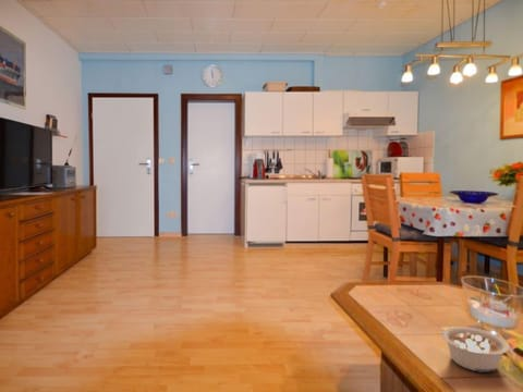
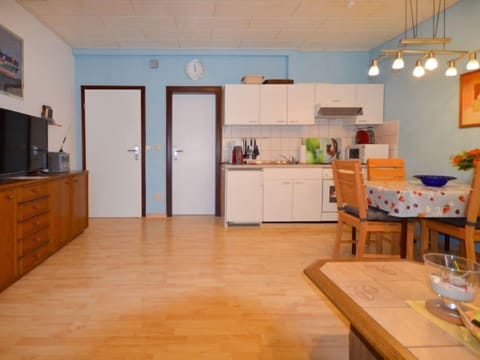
- legume (474, 348)
